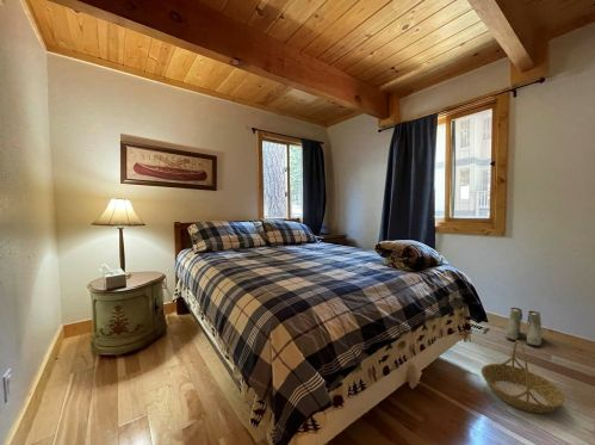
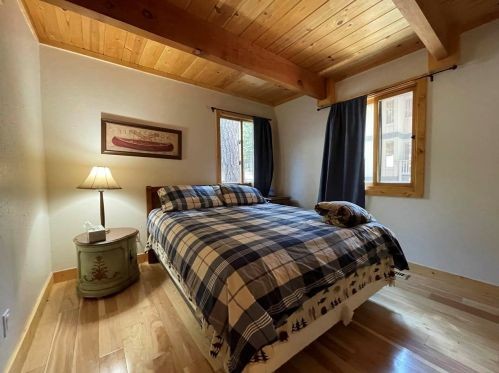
- basket (520, 369)
- boots (520, 325)
